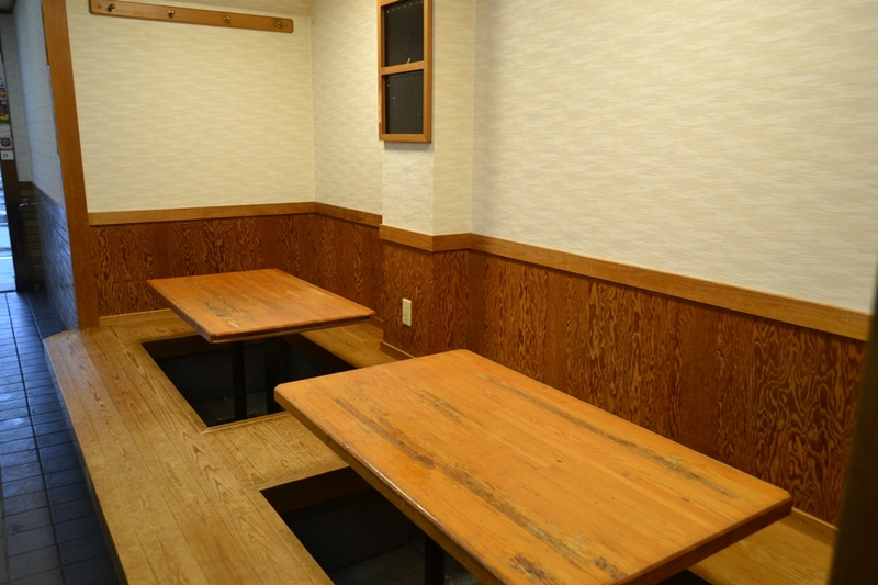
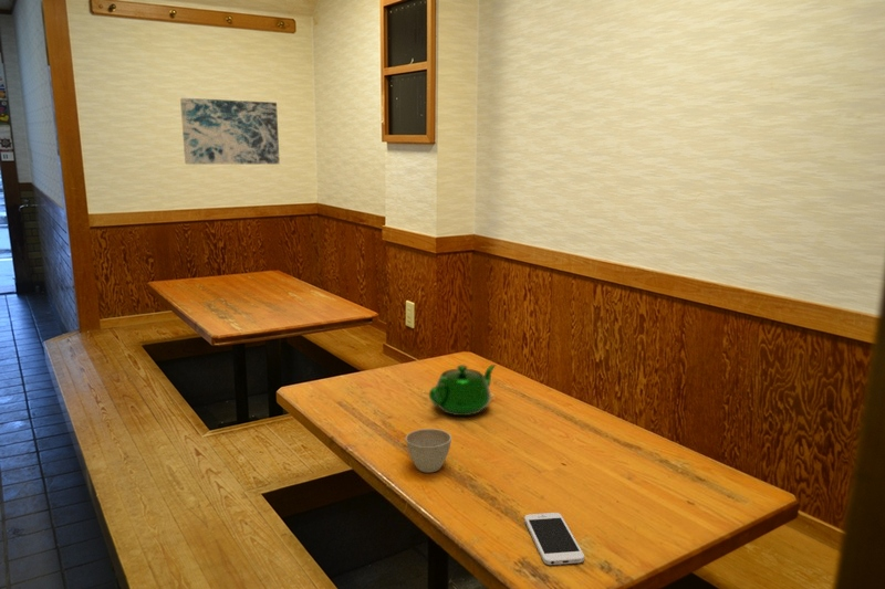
+ wall art (231, 132)
+ teapot (464, 387)
+ smartphone (552, 536)
+ flower pot (428, 452)
